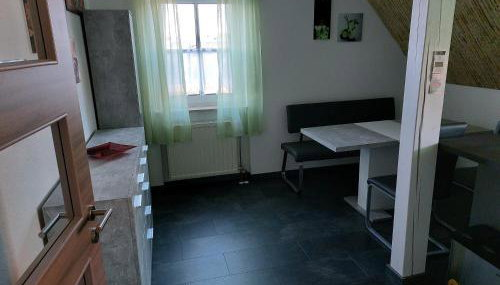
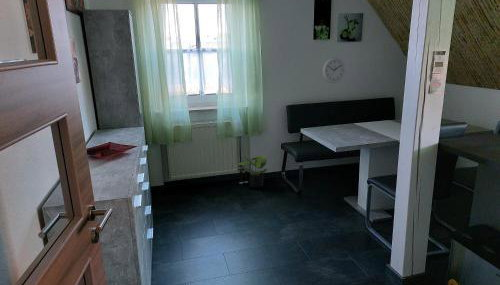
+ potted plant (255, 169)
+ wall clock (334, 70)
